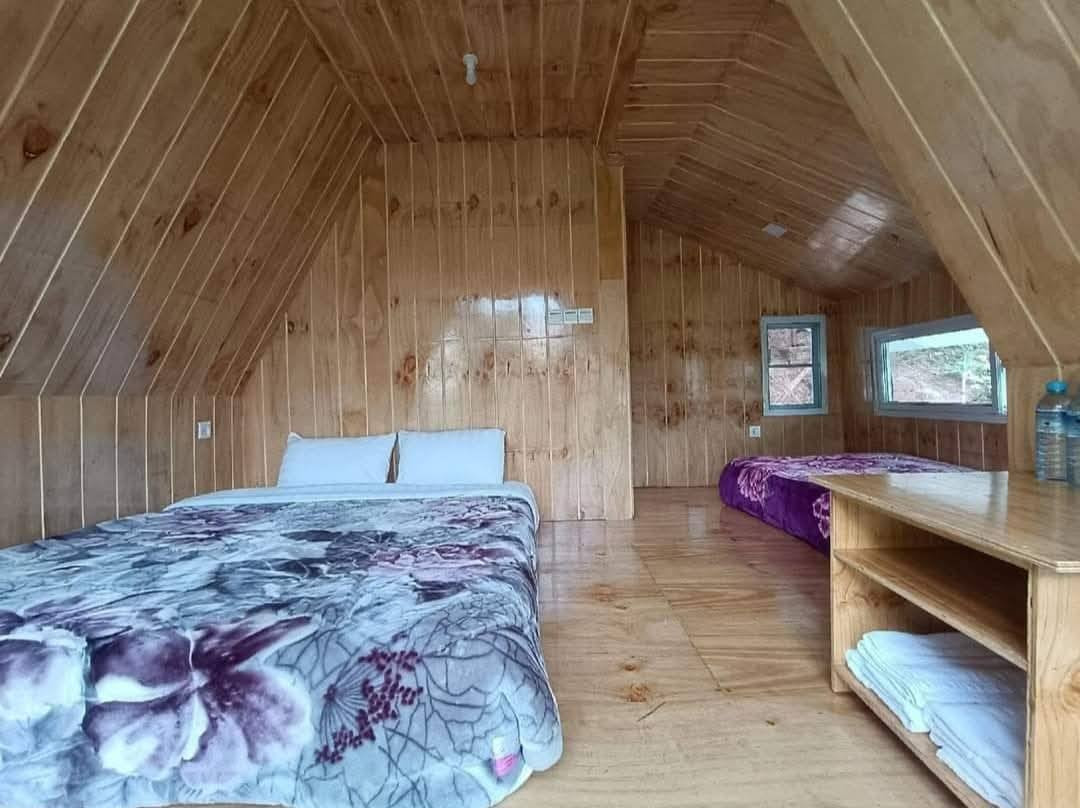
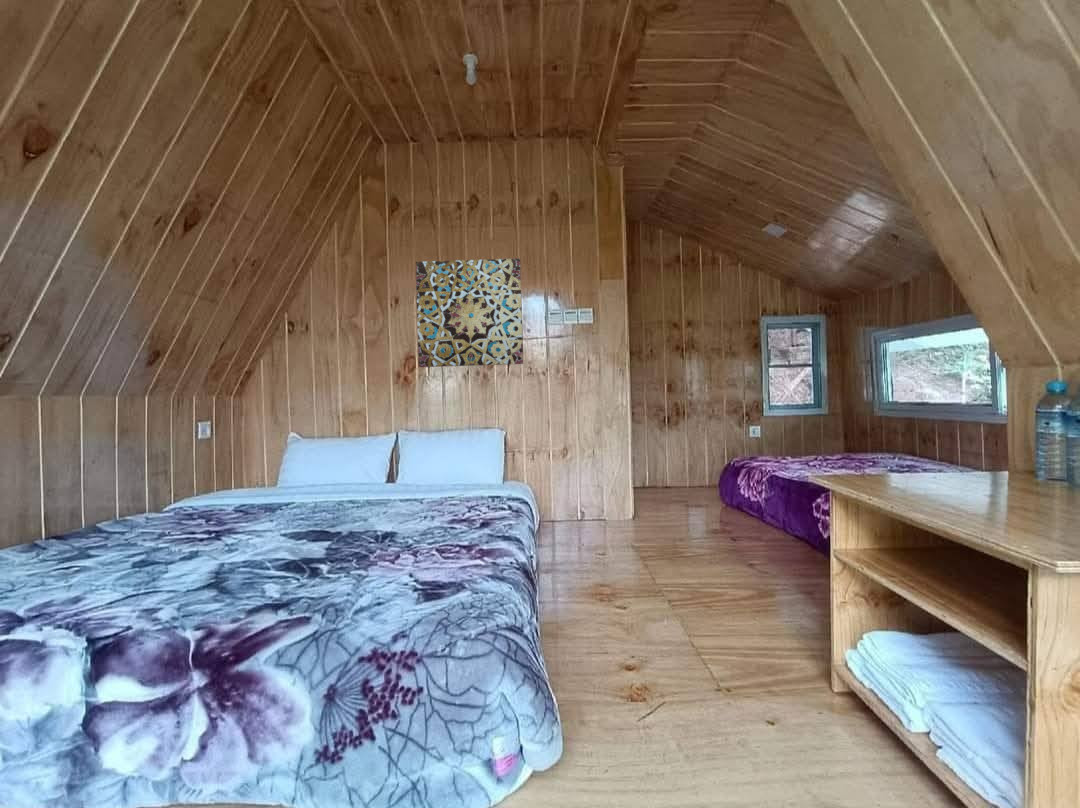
+ wall art (469, 313)
